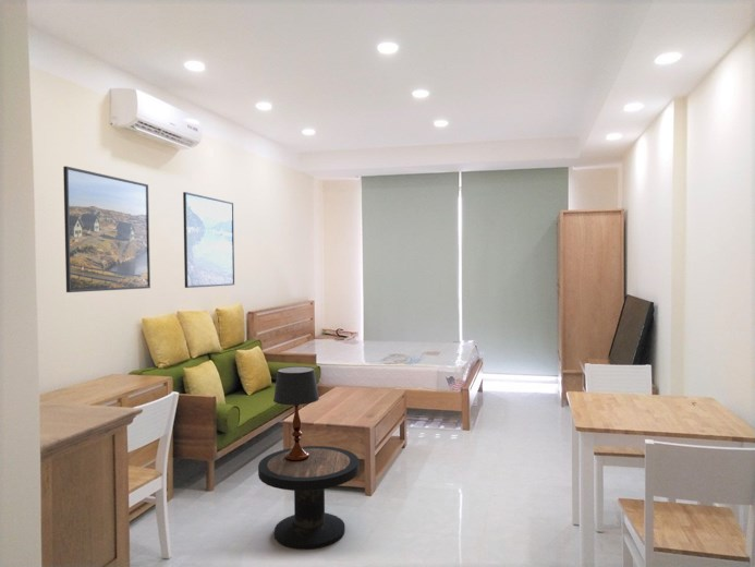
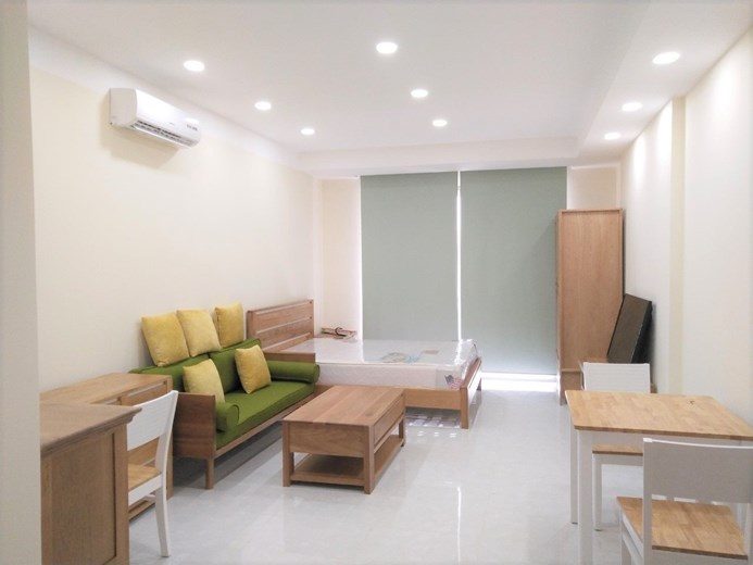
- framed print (111, 233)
- side table (309, 496)
- table lamp (296, 413)
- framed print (210, 242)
